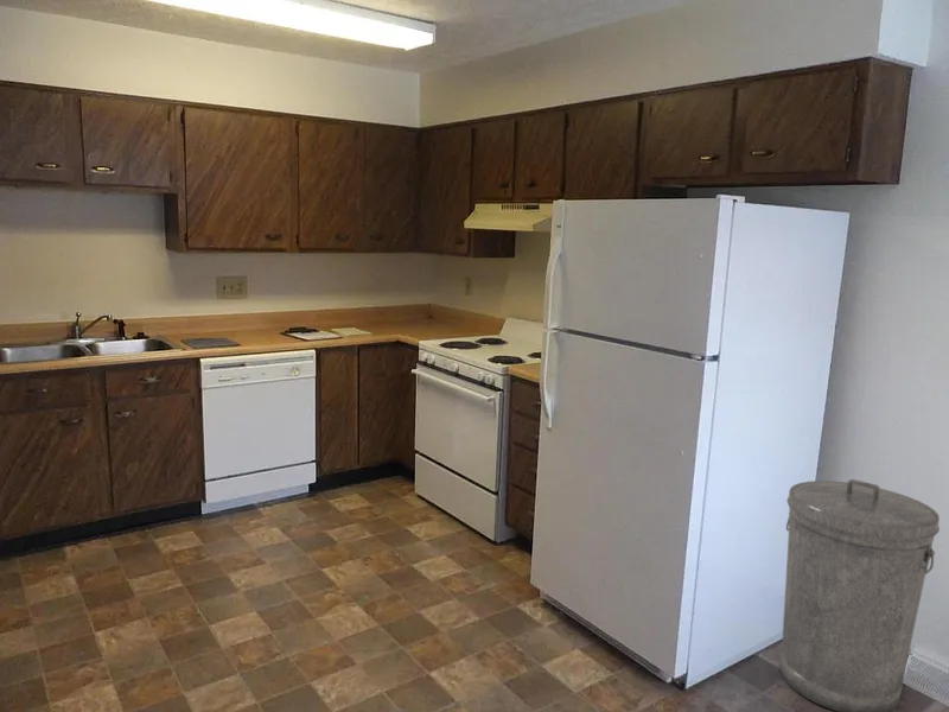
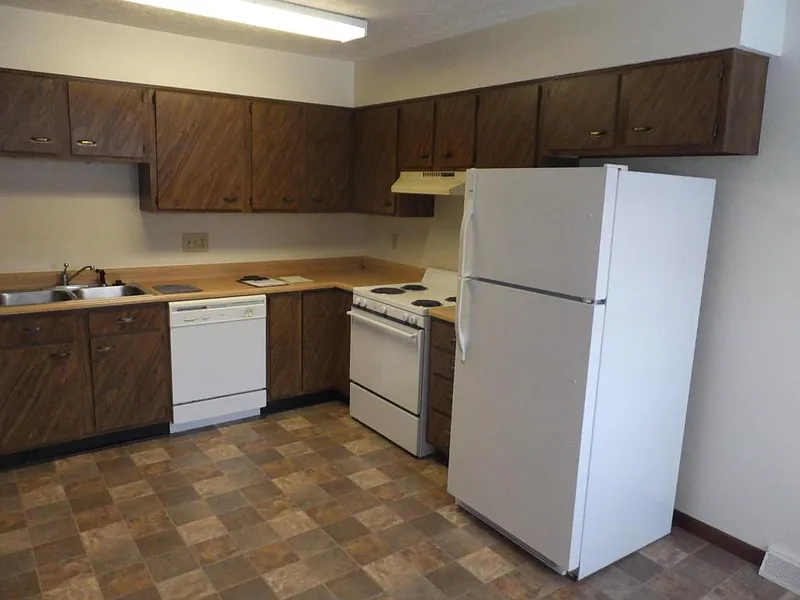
- trash can (849, 584)
